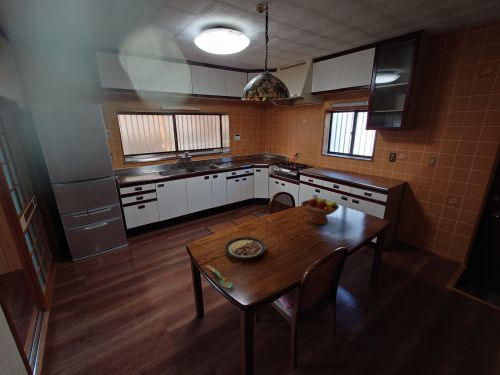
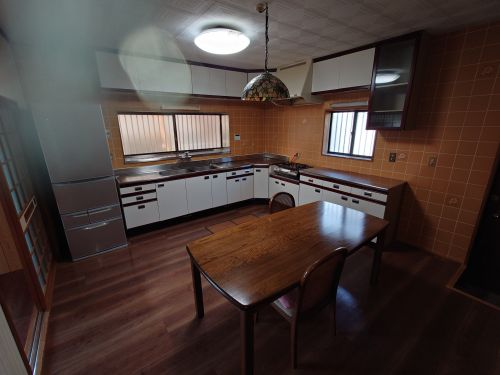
- fruit bowl (319, 210)
- plate (245, 247)
- spoon (218, 275)
